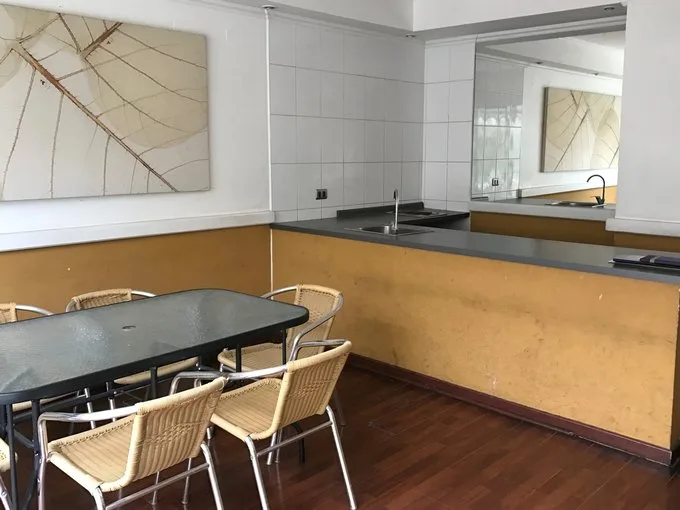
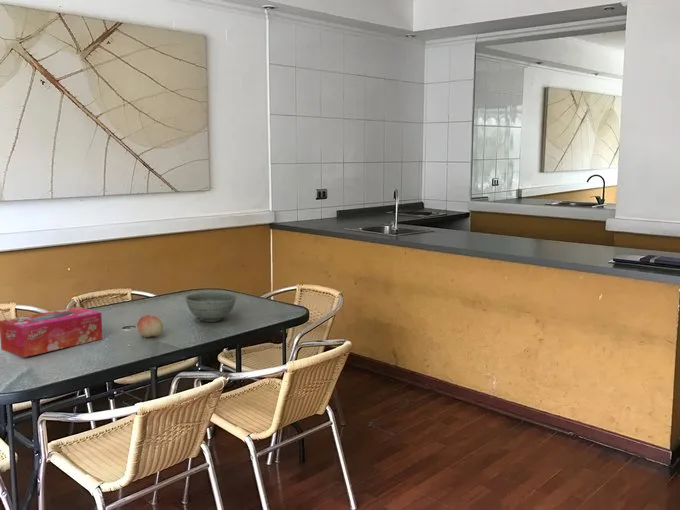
+ bowl (211, 307)
+ tissue box (52, 330)
+ fruit (150, 325)
